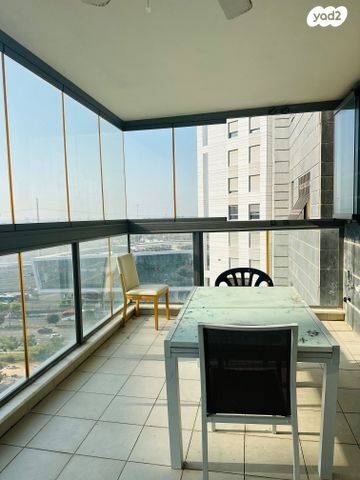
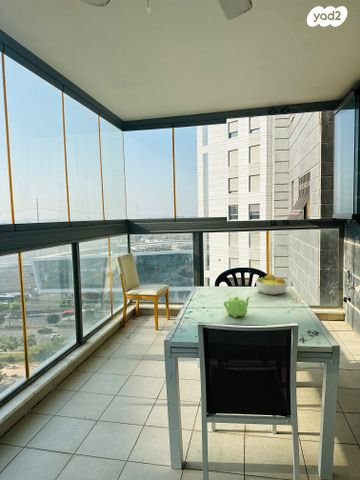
+ fruit bowl (271, 283)
+ teapot (237, 306)
